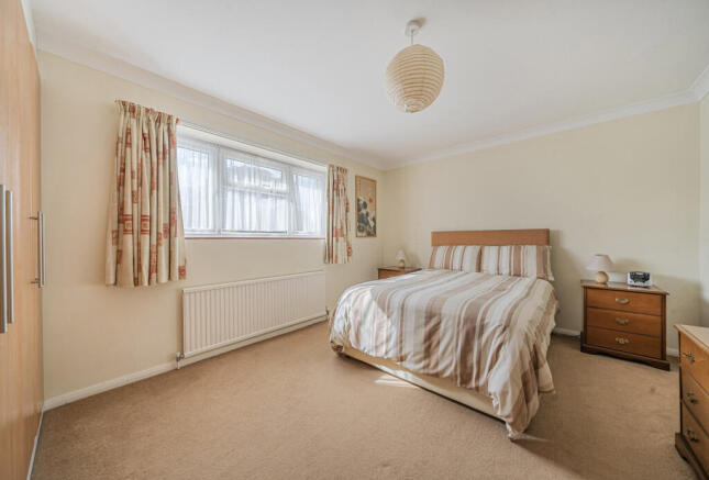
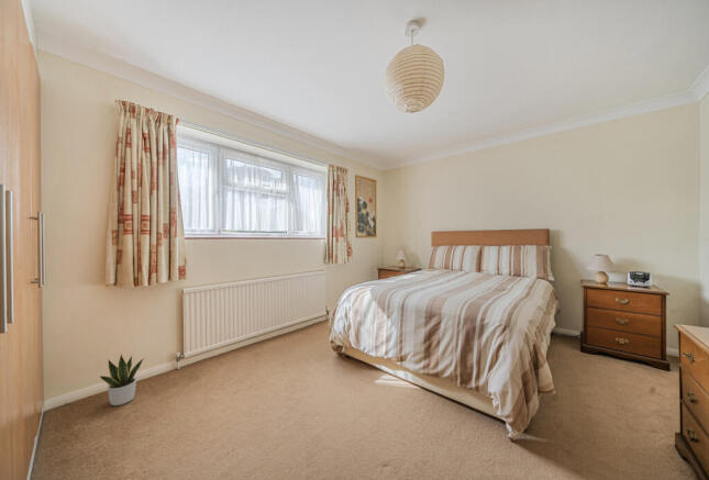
+ potted plant (123, 376)
